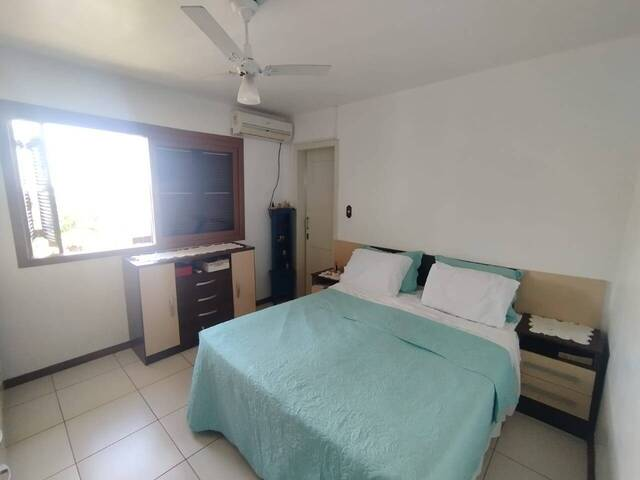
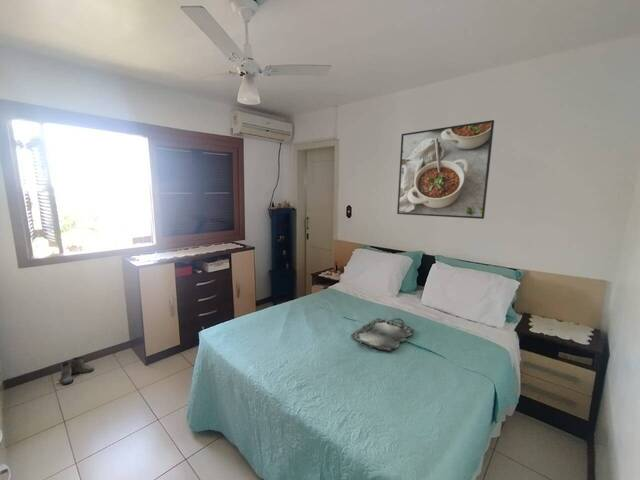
+ boots (73, 368)
+ serving tray (383, 332)
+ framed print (439, 173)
